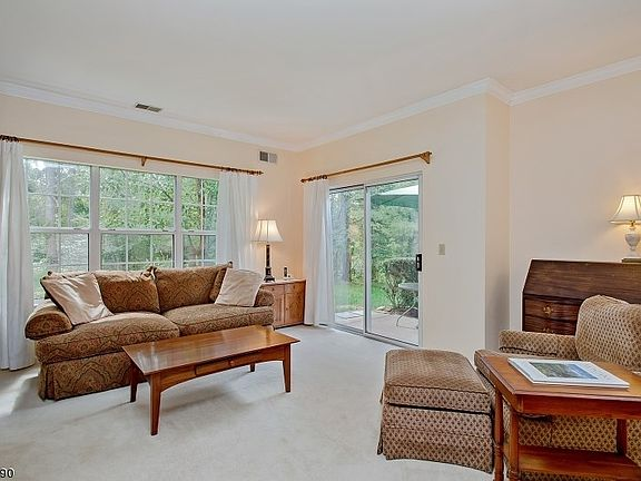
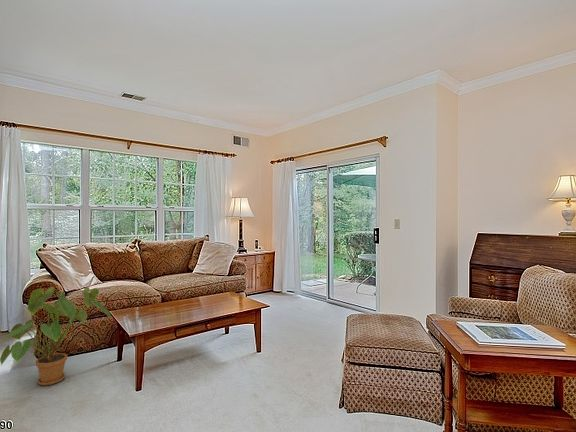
+ house plant (59, 331)
